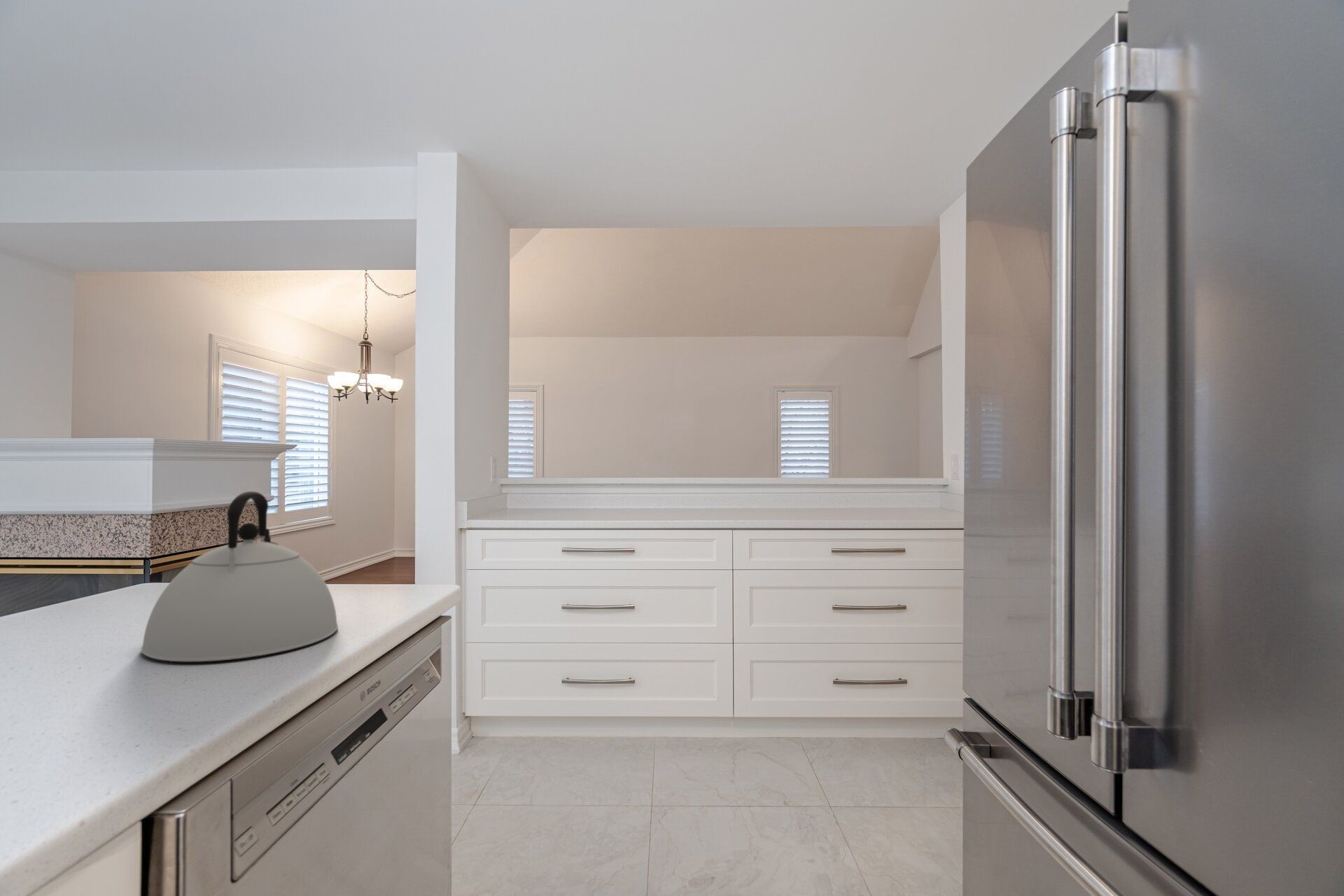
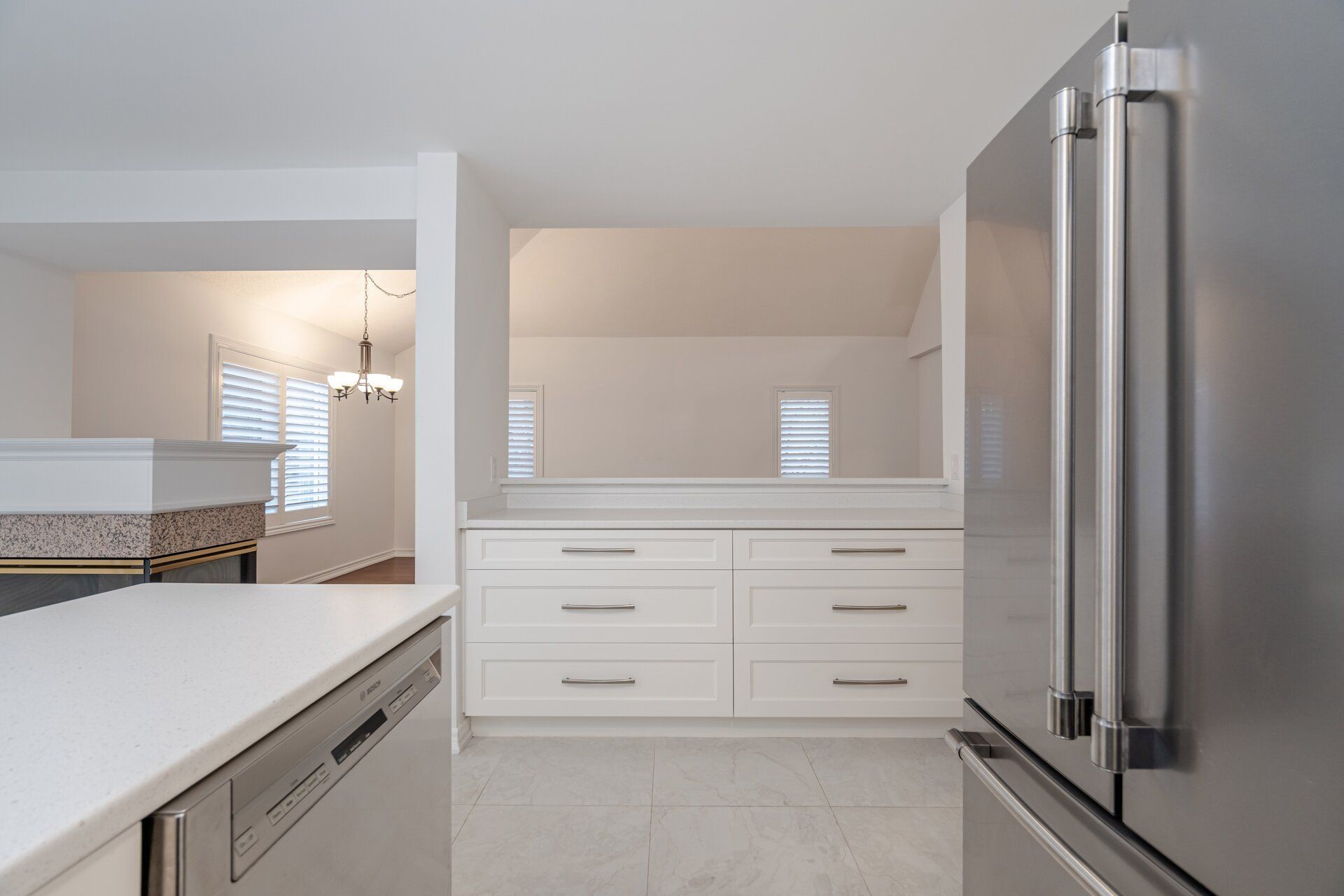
- kettle (248, 564)
